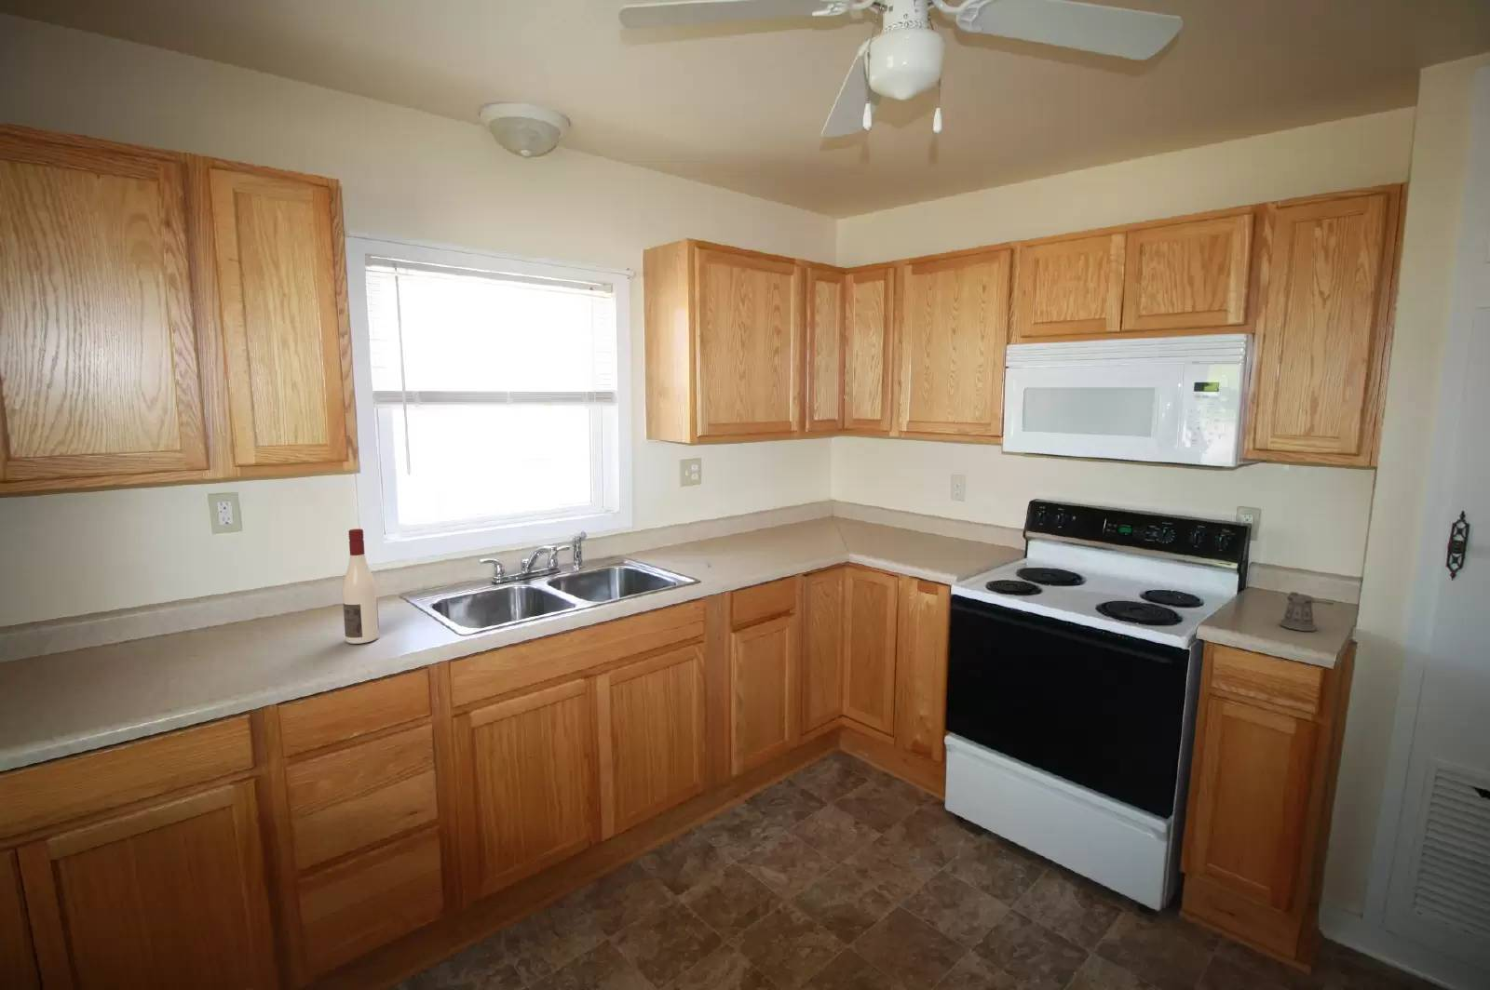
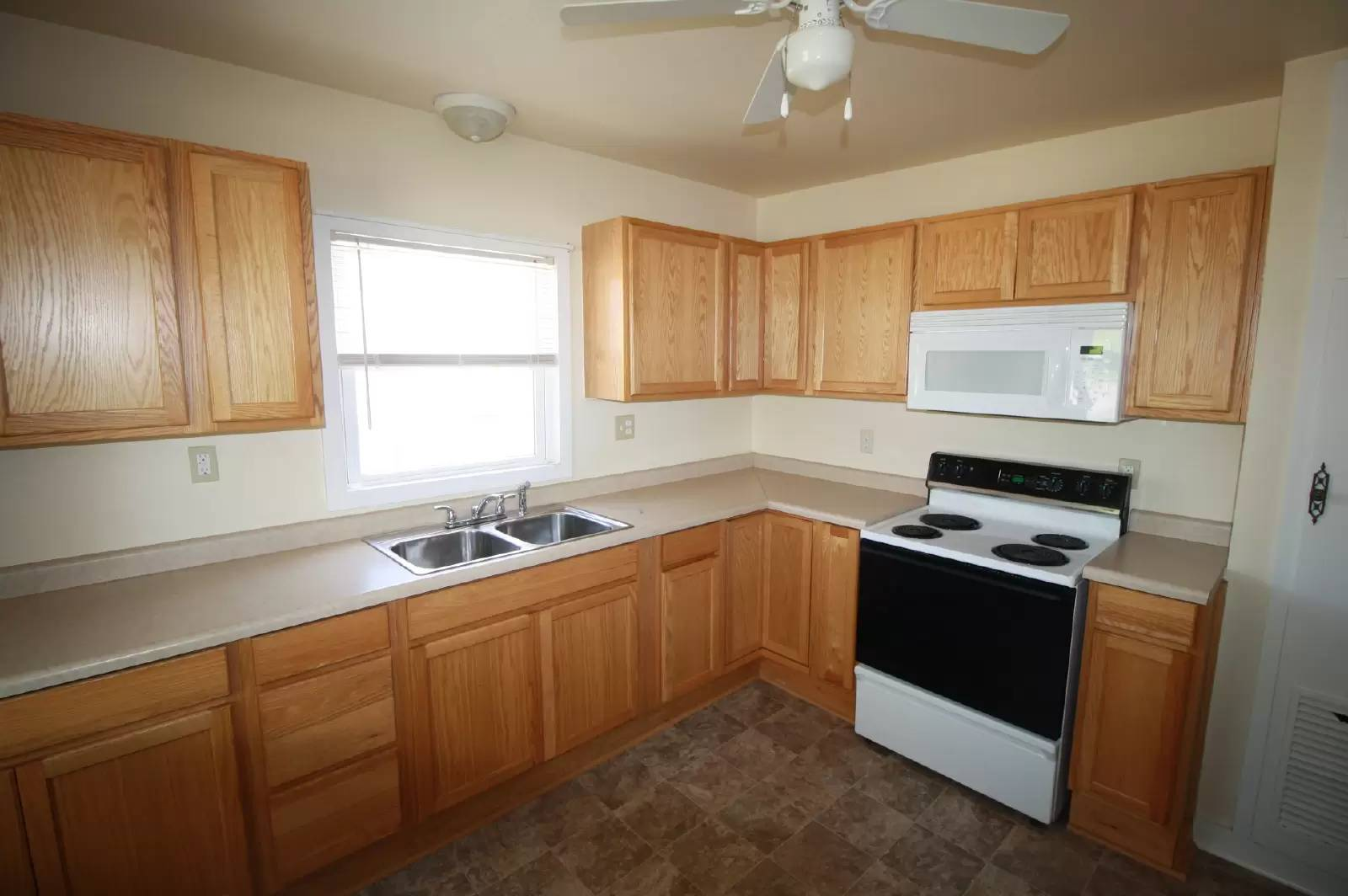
- alcohol (358, 584)
- pepper shaker (1303, 610)
